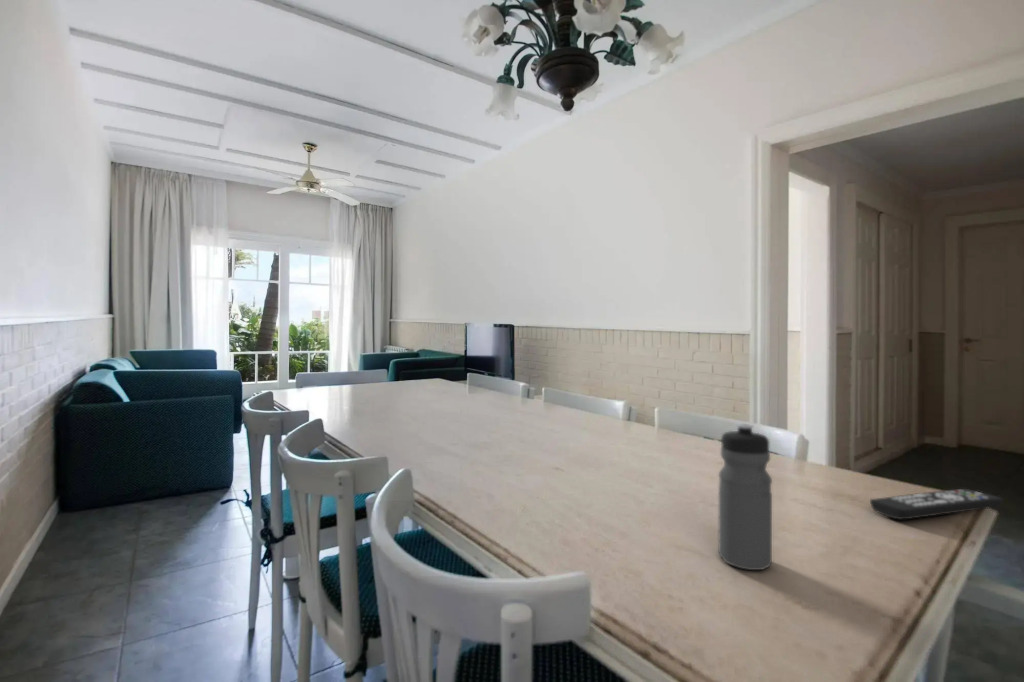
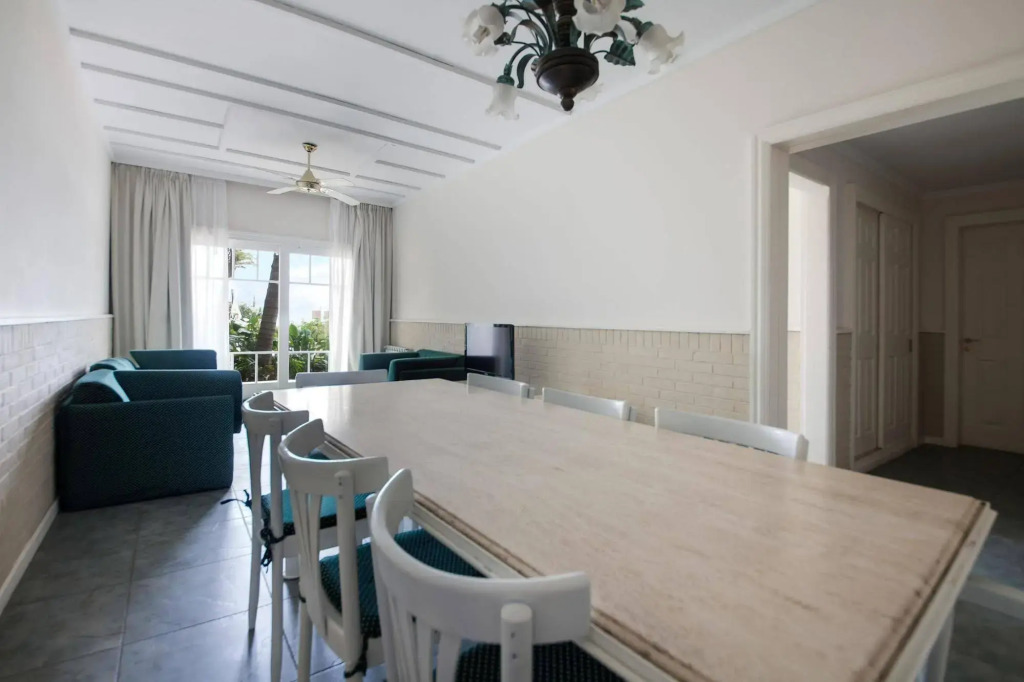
- water bottle (744, 492)
- remote control (936, 503)
